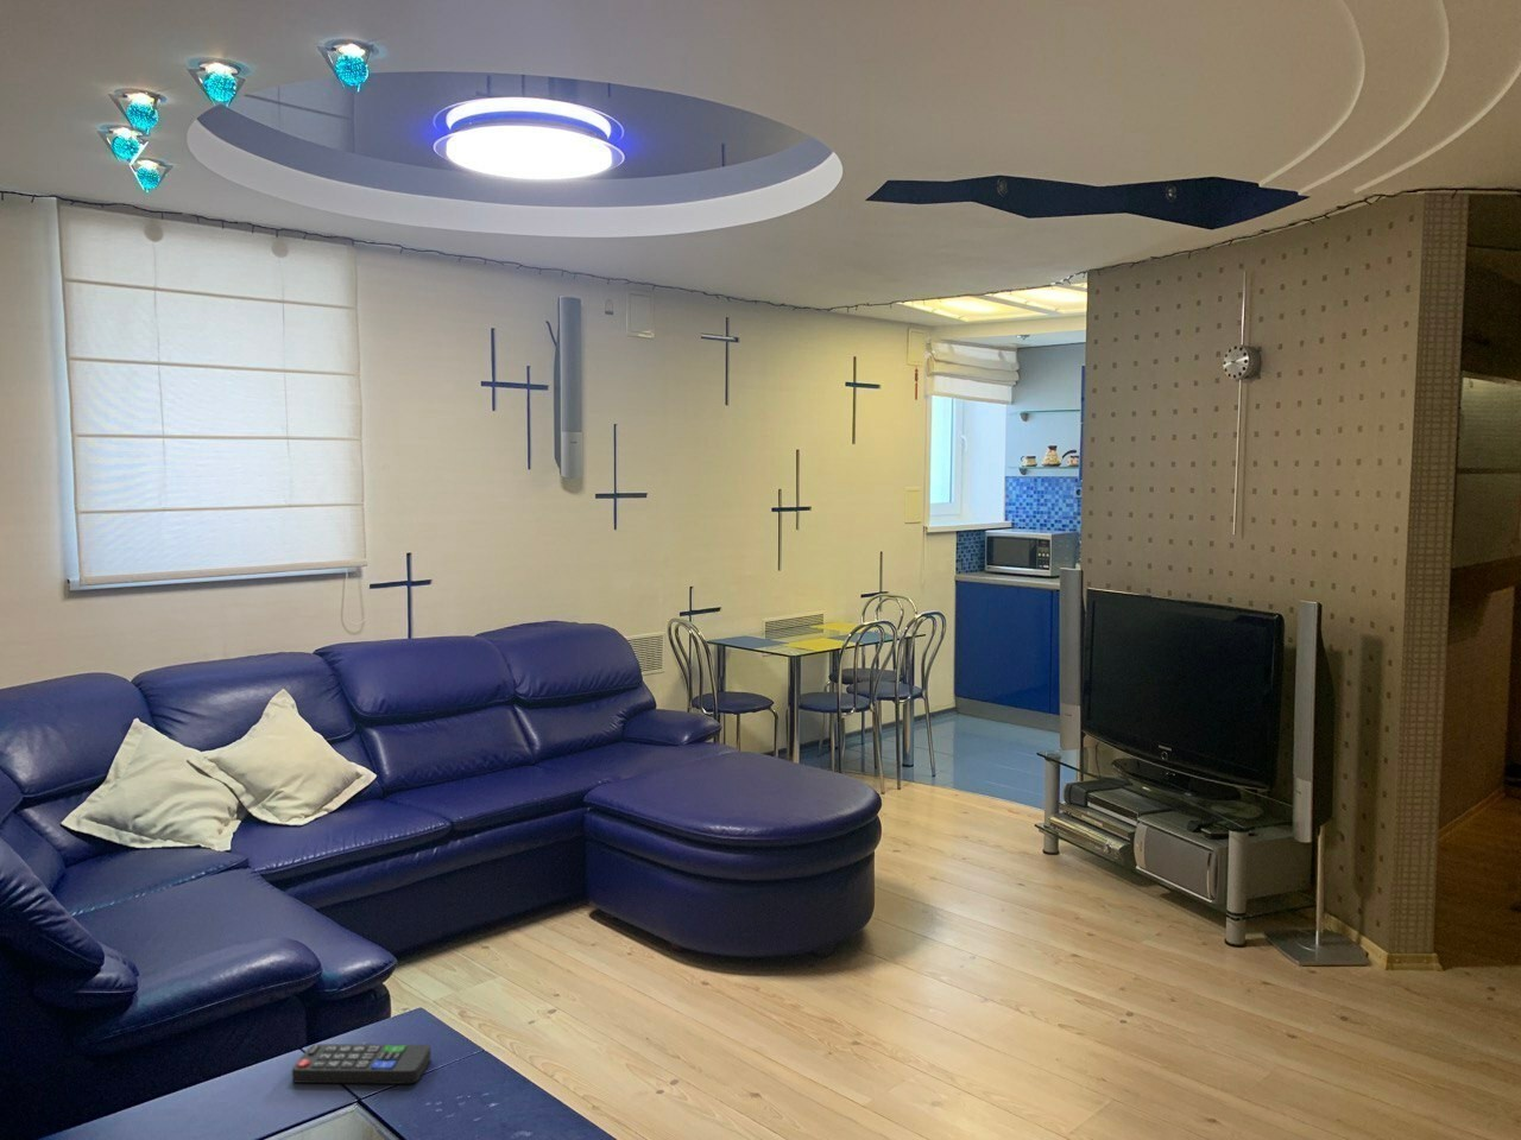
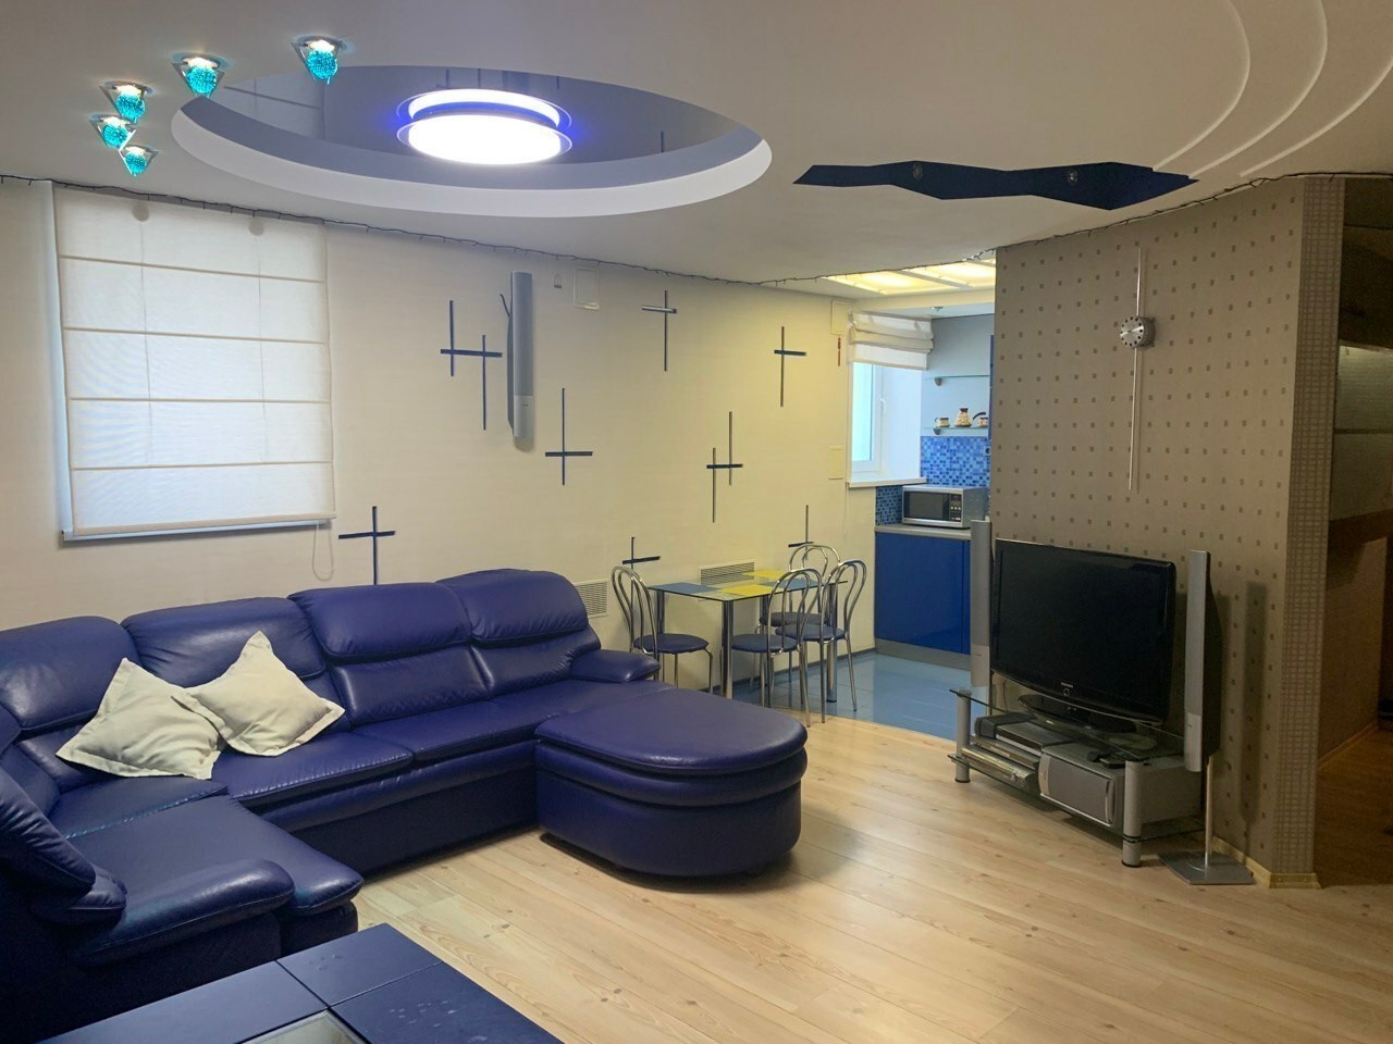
- remote control (363, 1062)
